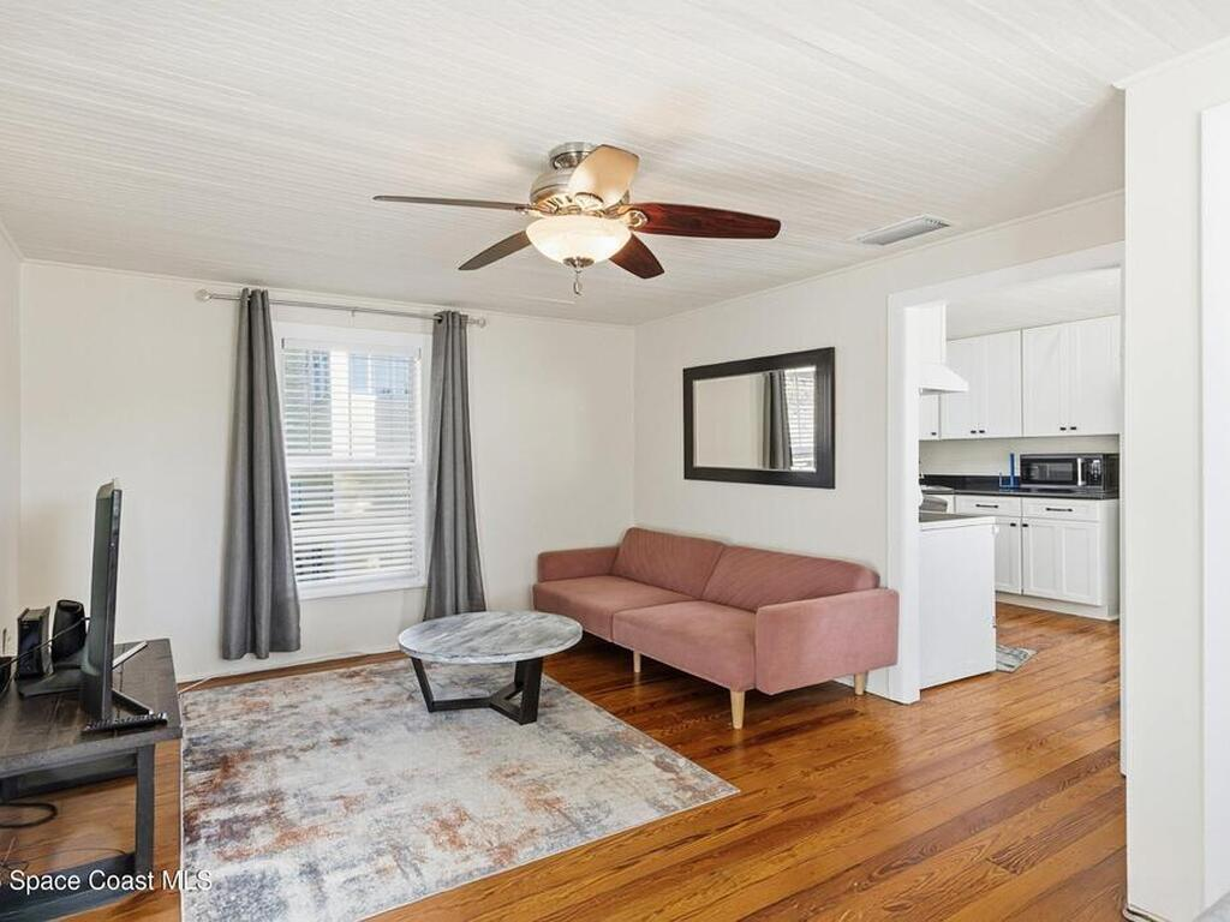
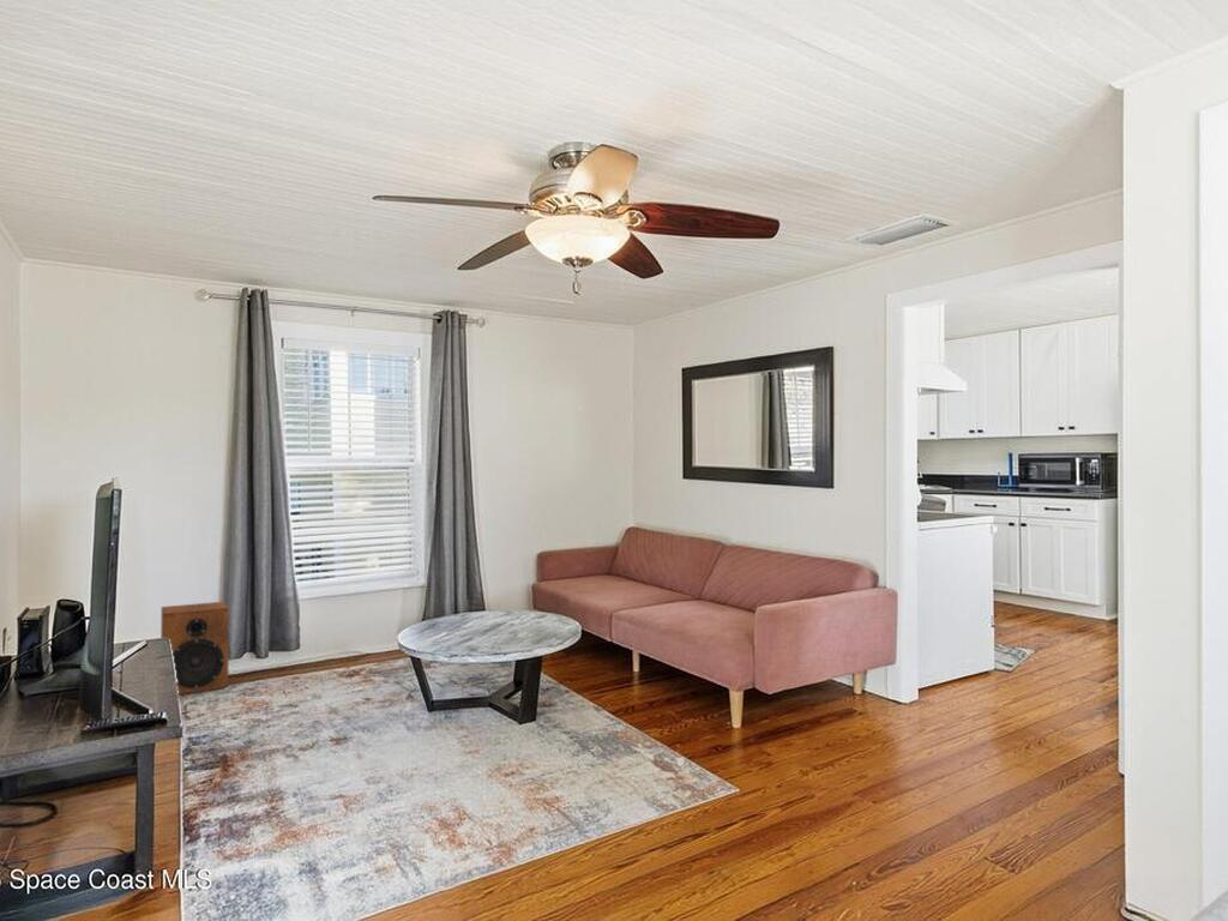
+ speaker (194, 646)
